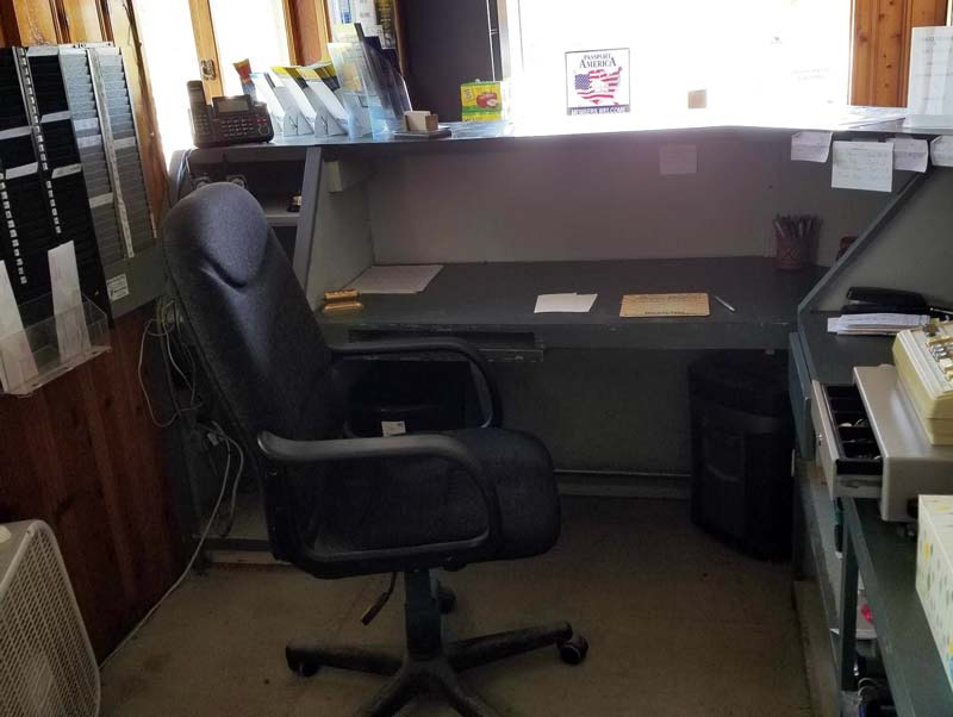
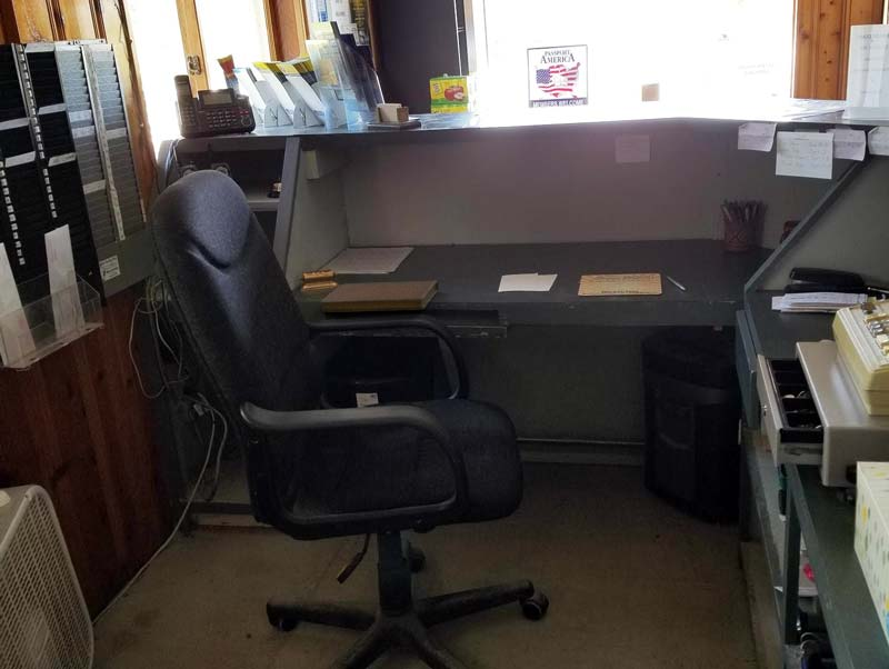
+ notebook (380, 296)
